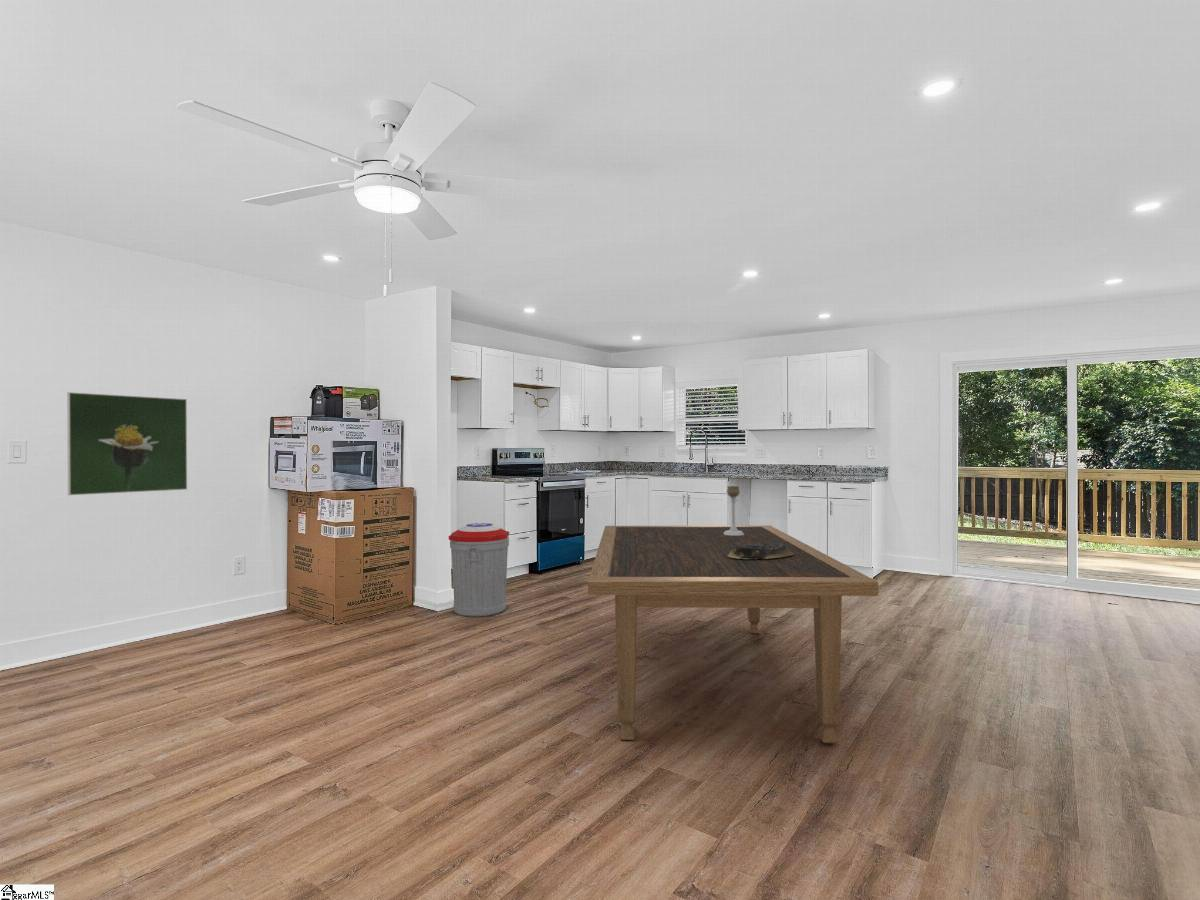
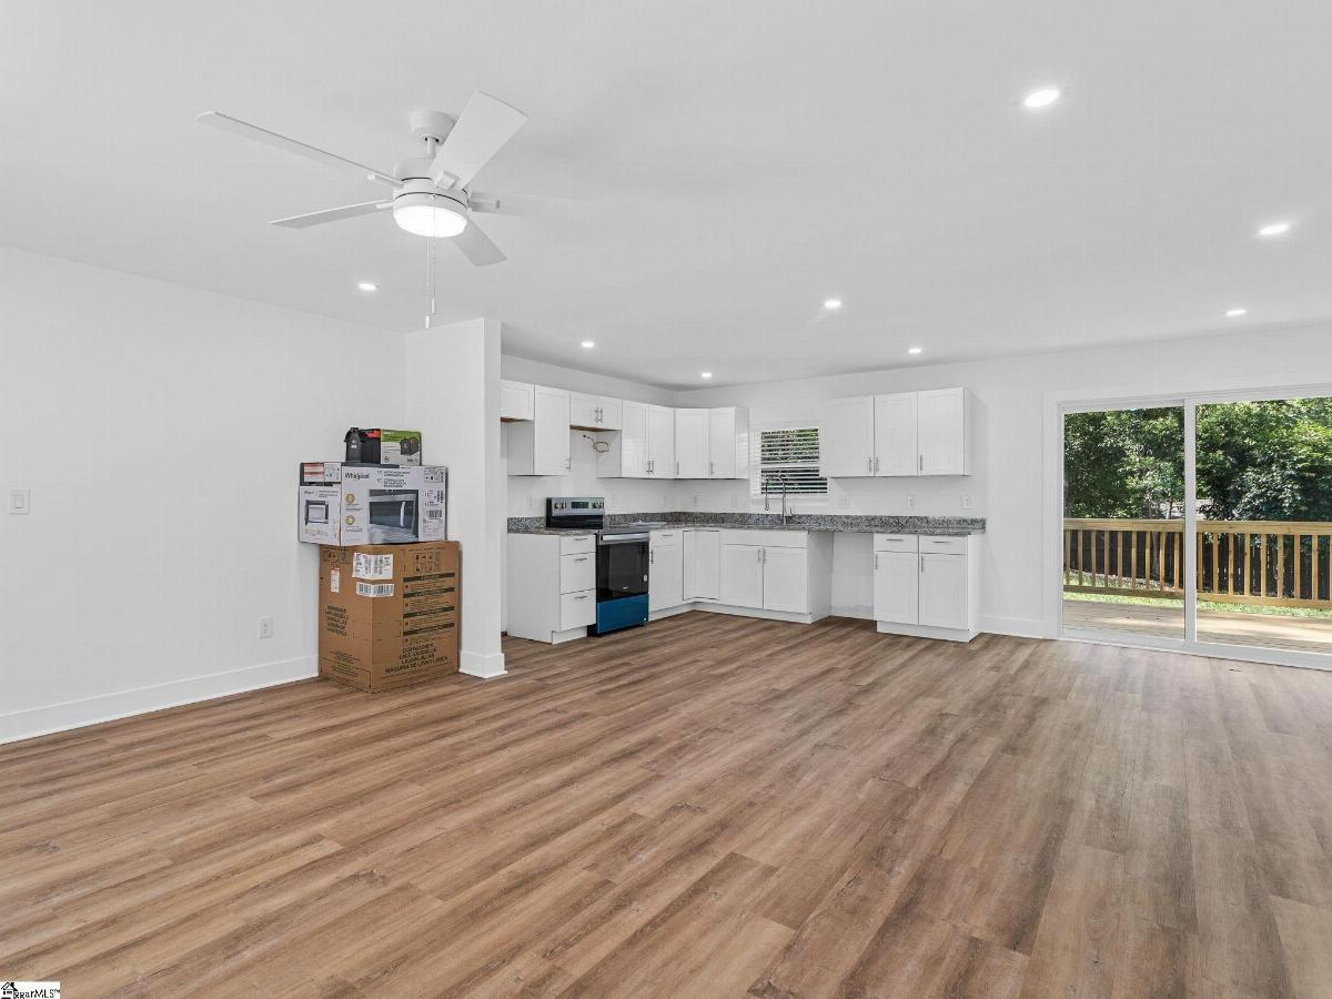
- dining table (703, 607)
- trash can (479, 566)
- candle holder (733, 509)
- decorative bowl (760, 549)
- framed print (131, 444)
